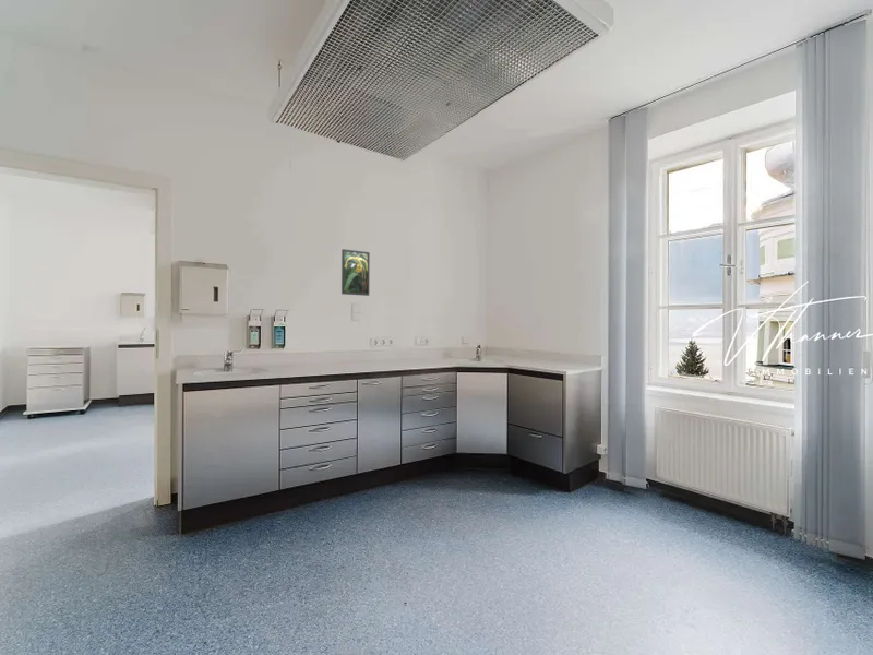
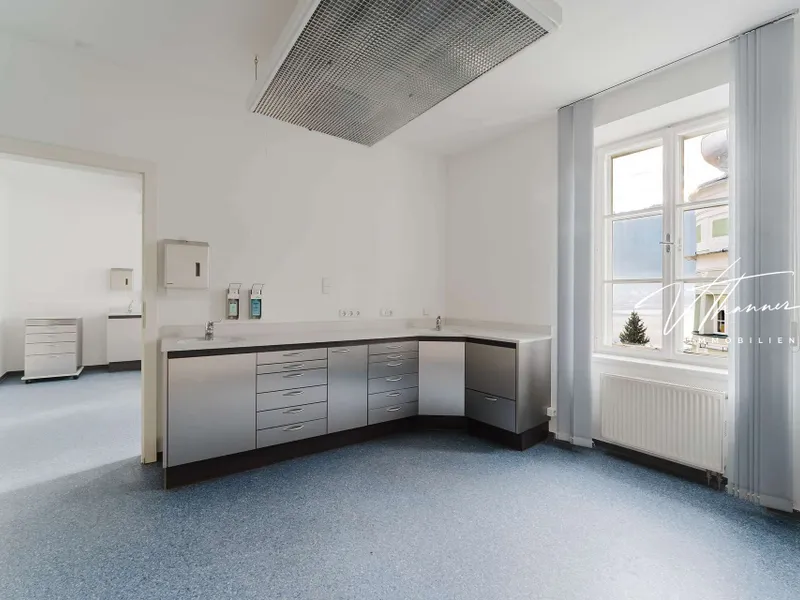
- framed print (356, 272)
